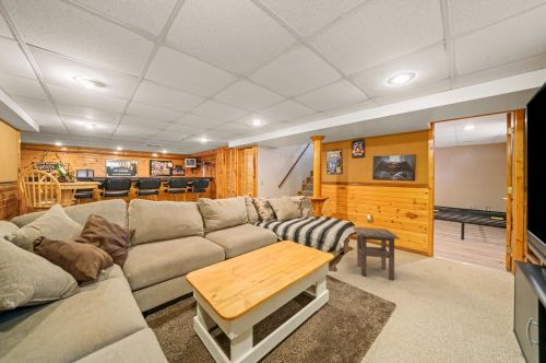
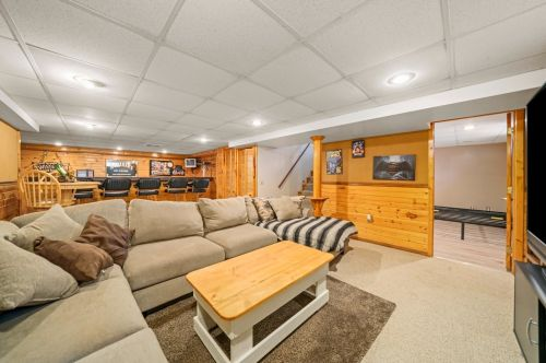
- side table (373, 250)
